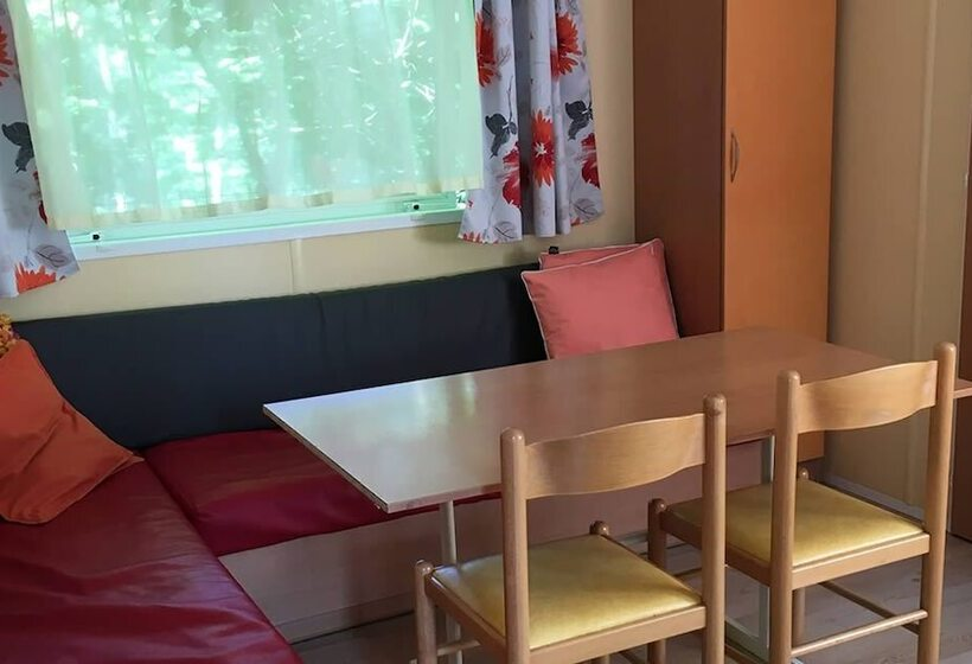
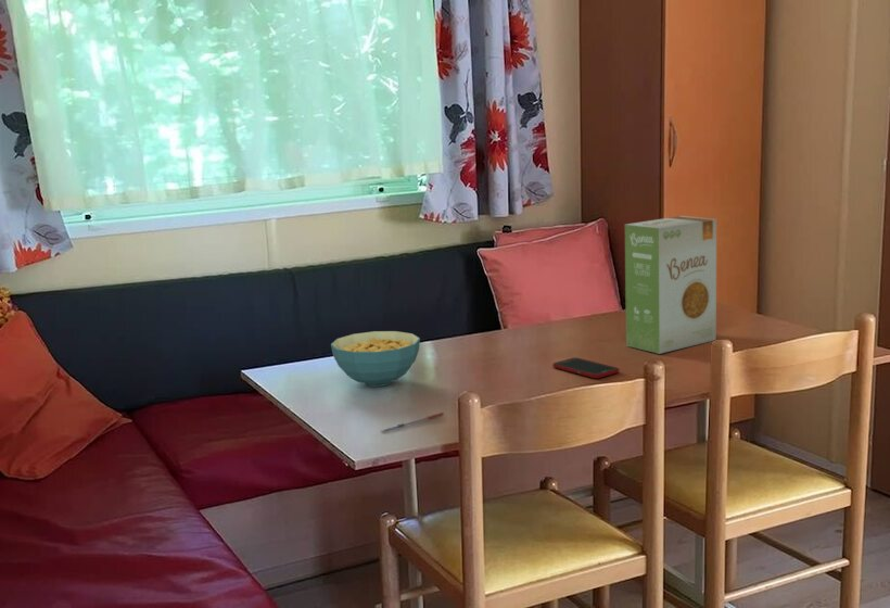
+ cell phone (585, 367)
+ cereal bowl (377, 362)
+ pen (412, 421)
+ food box (671, 282)
